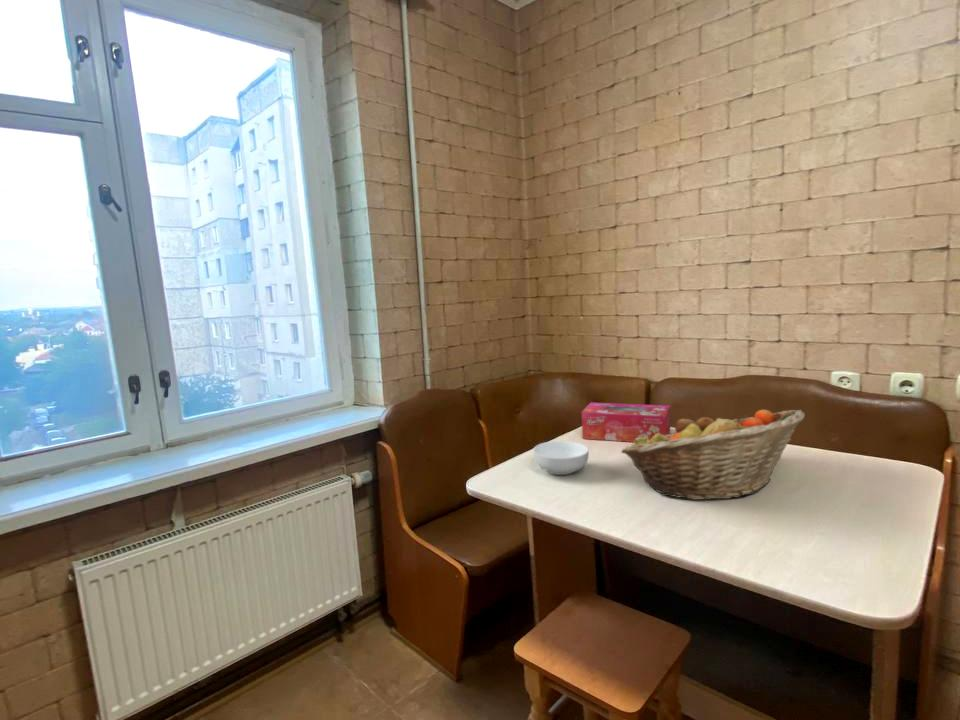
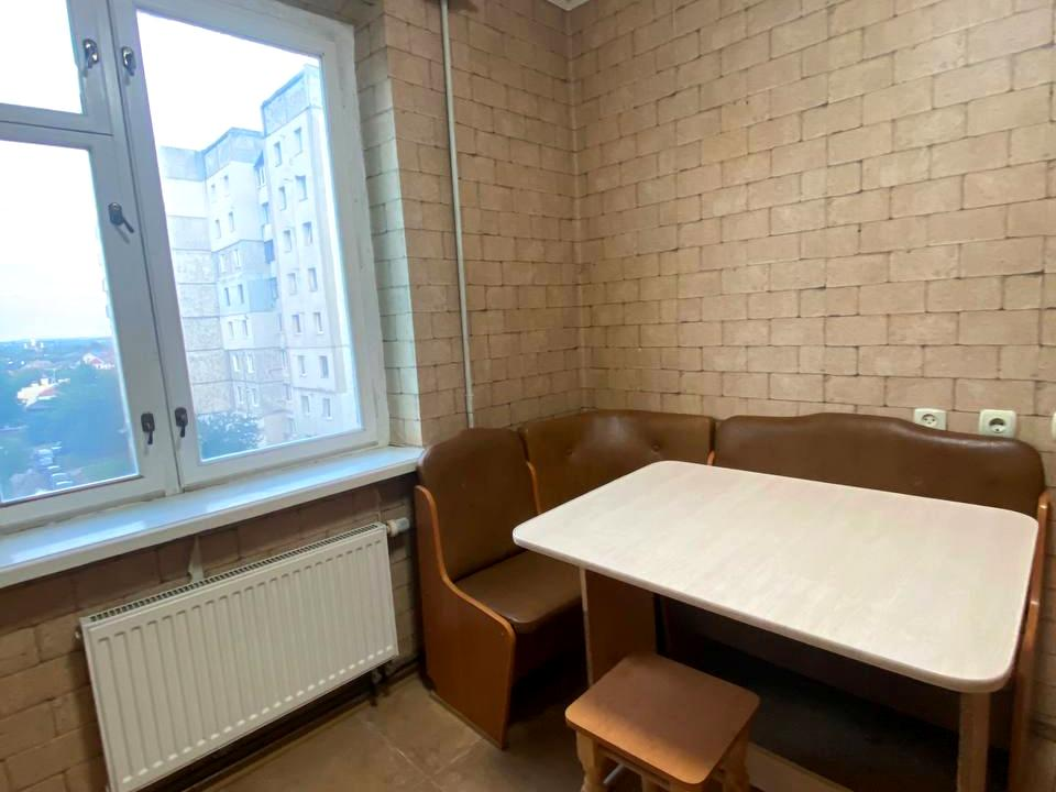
- cereal bowl (561, 459)
- fruit basket (711, 445)
- tissue box (626, 422)
